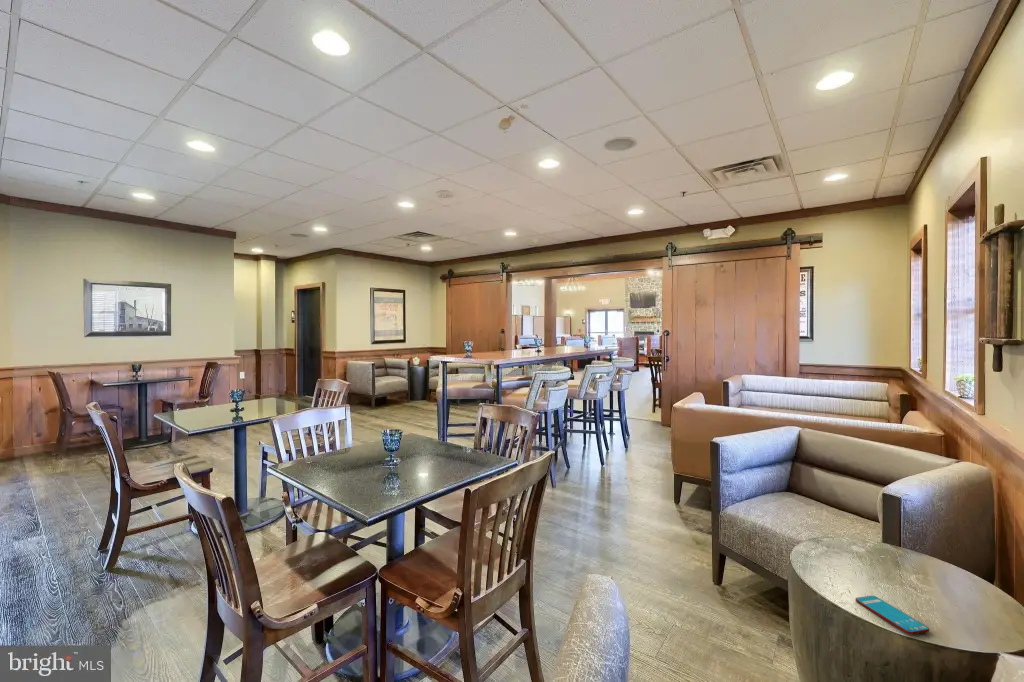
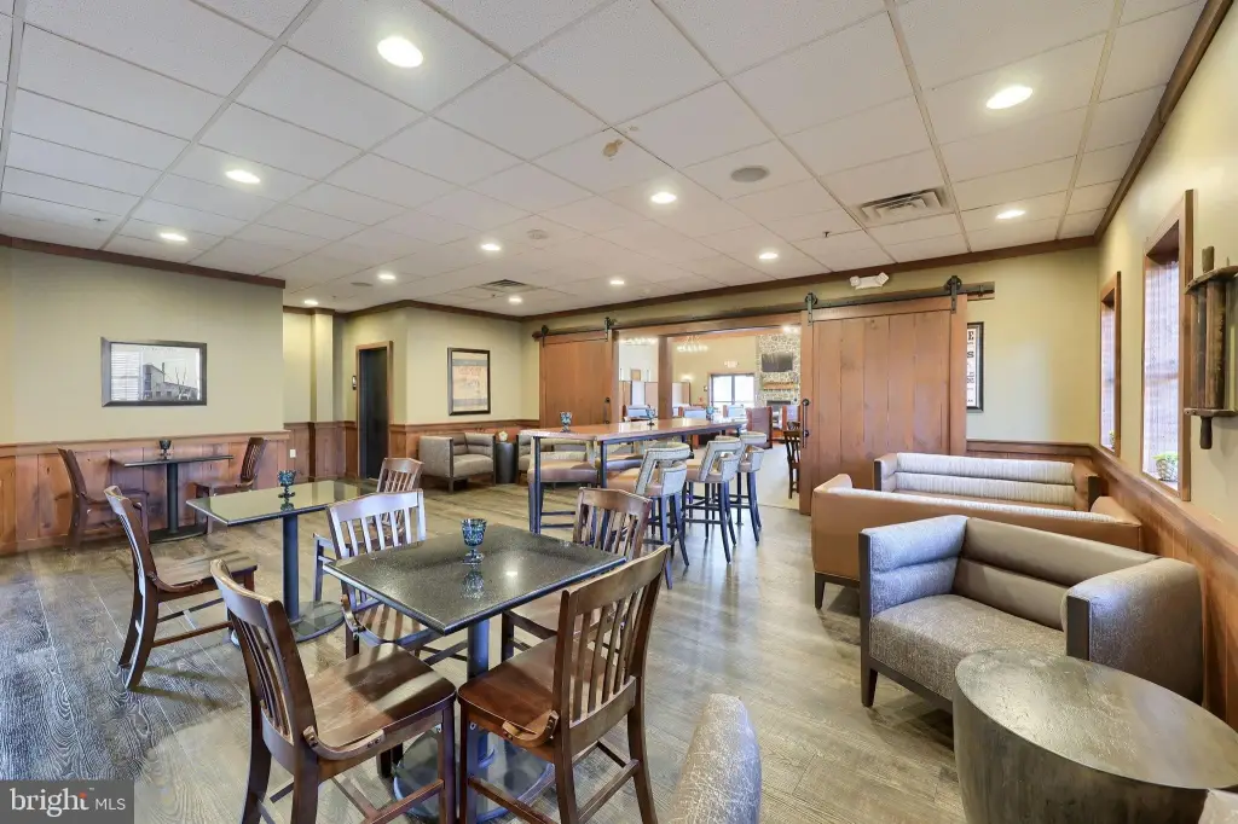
- smartphone (890, 613)
